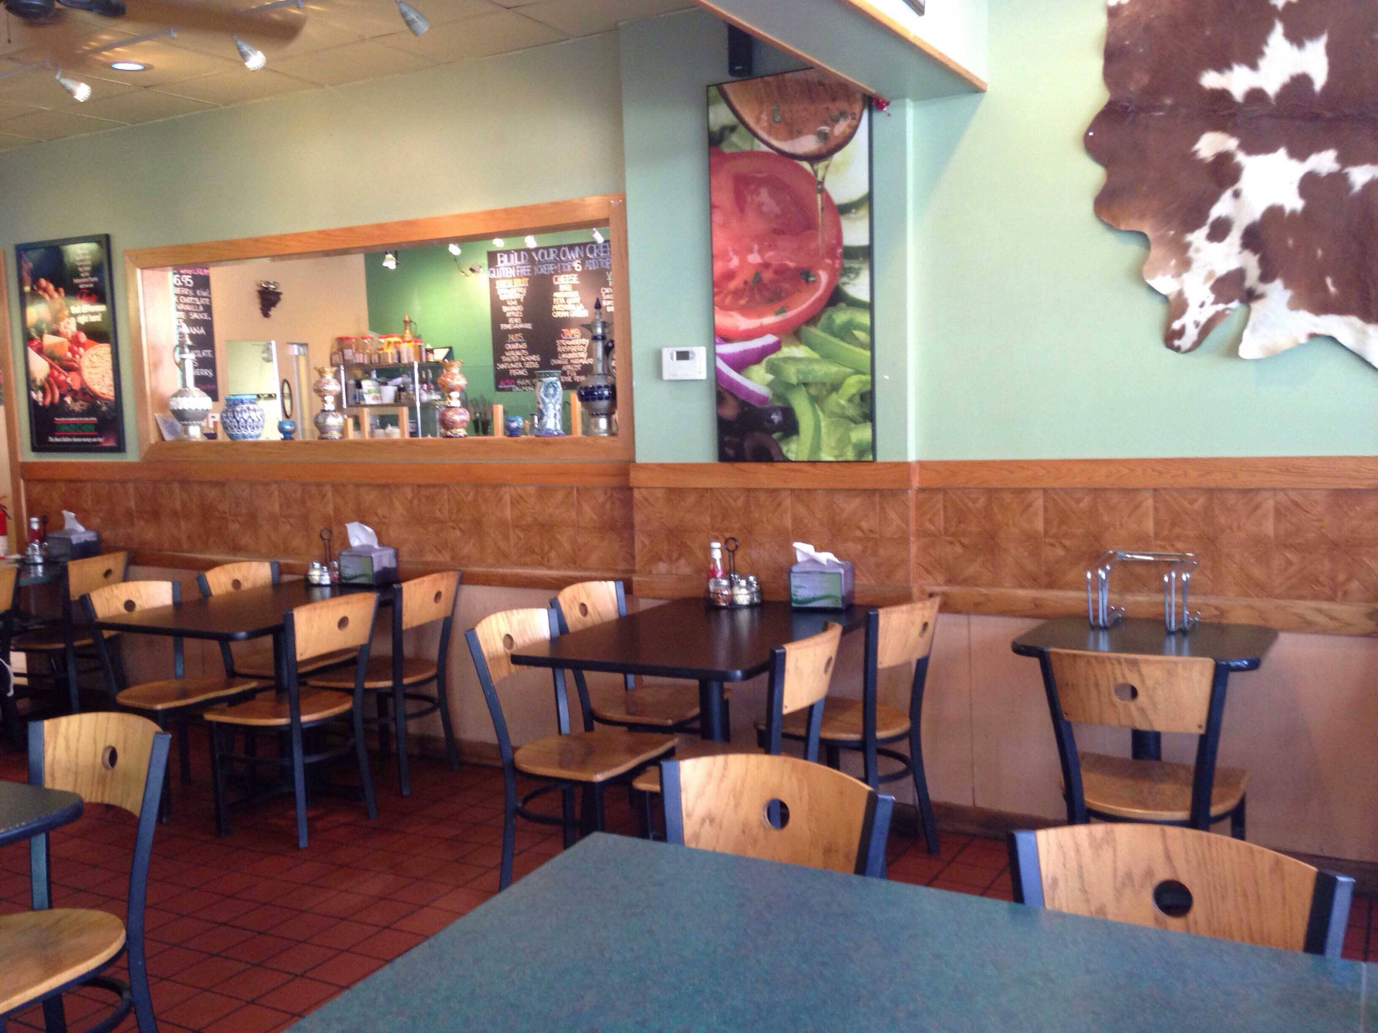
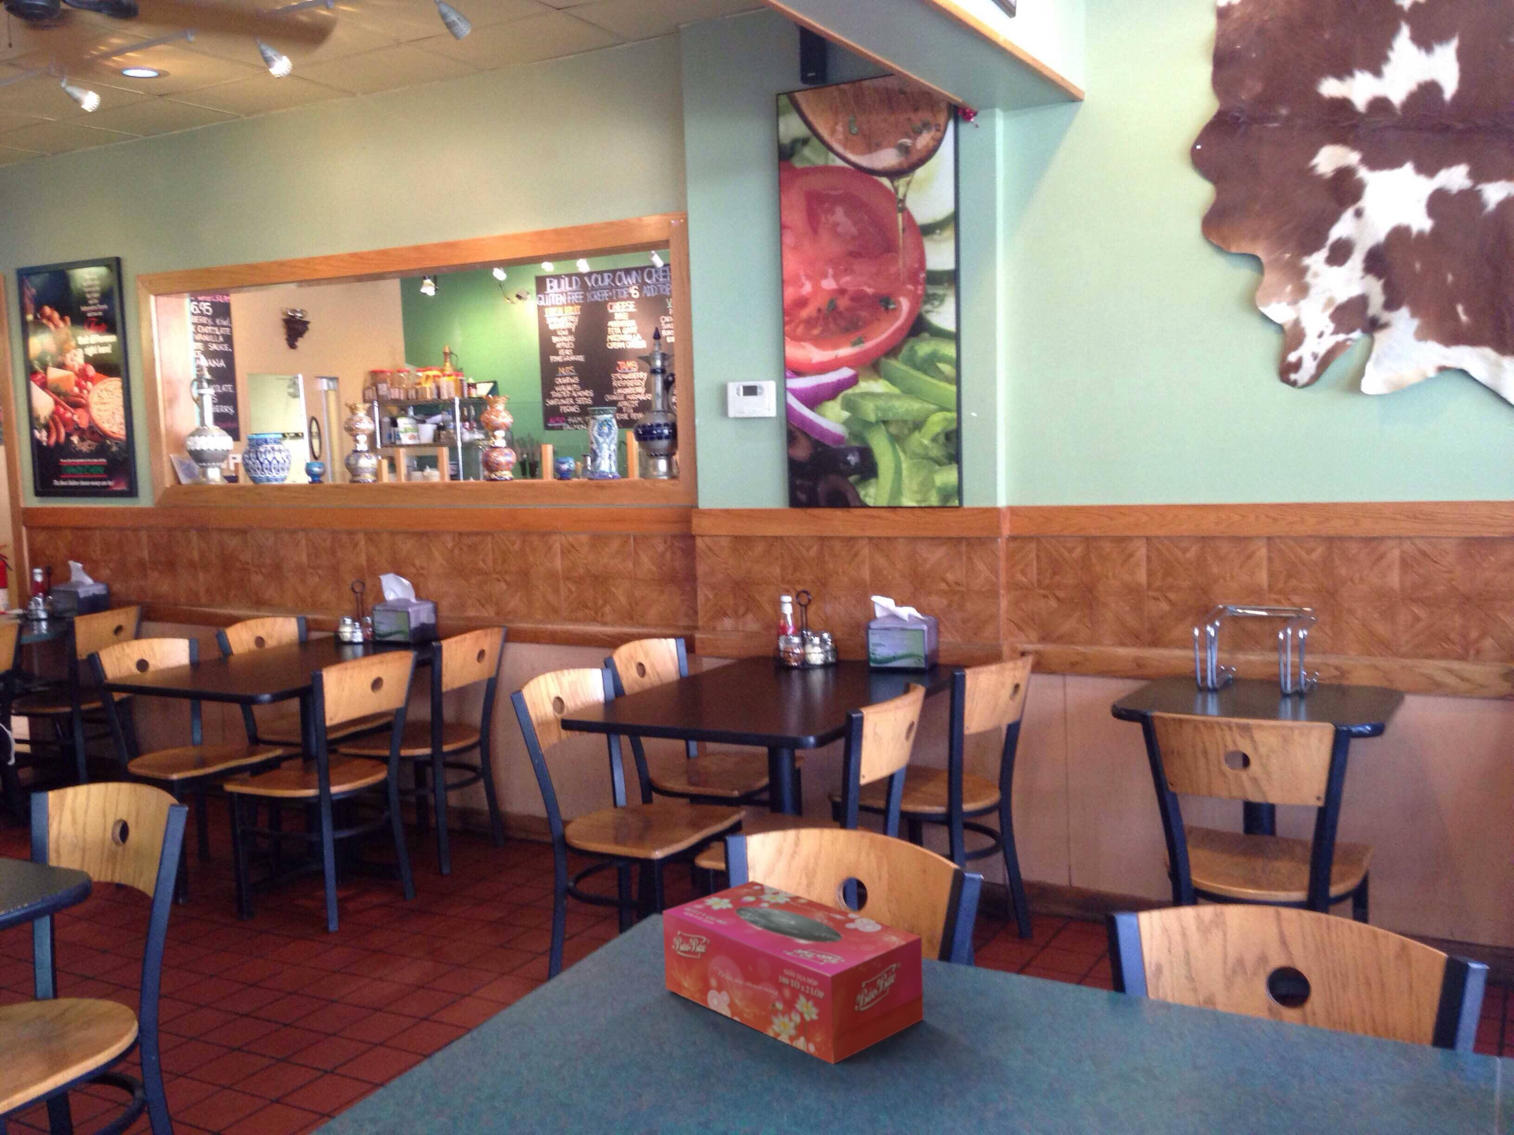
+ tissue box (788, 963)
